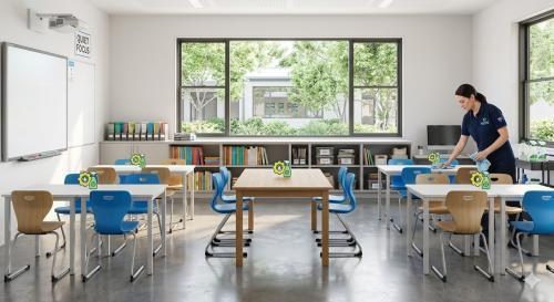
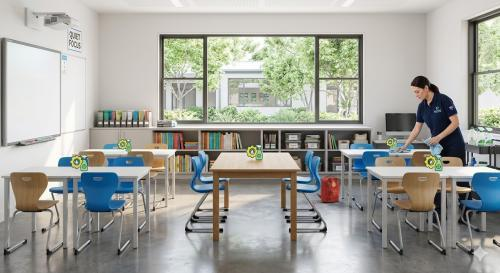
+ backpack (328, 188)
